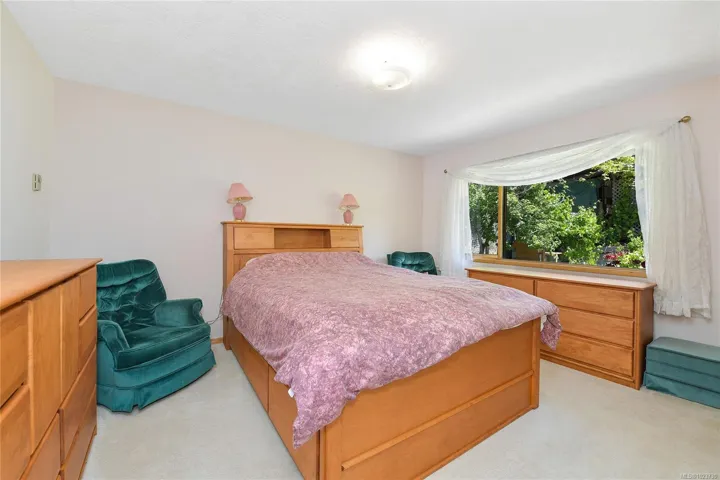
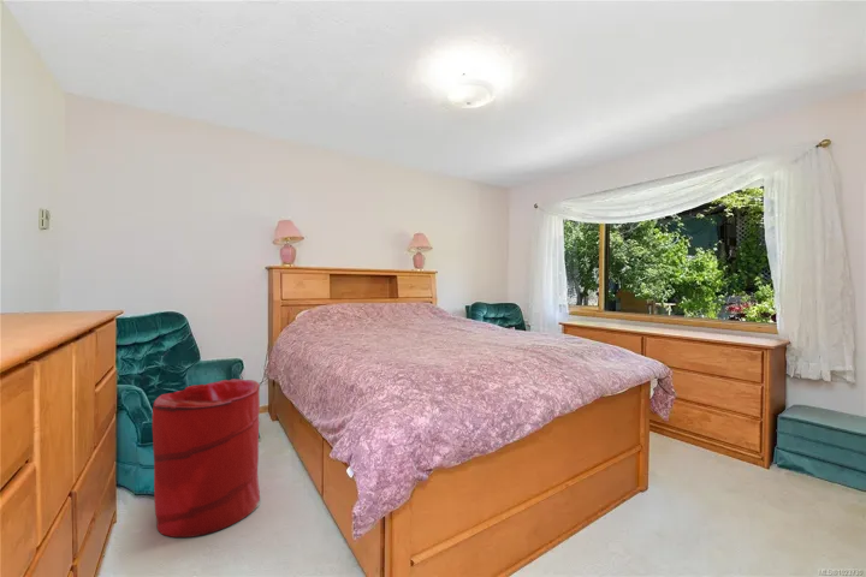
+ laundry hamper (208, 446)
